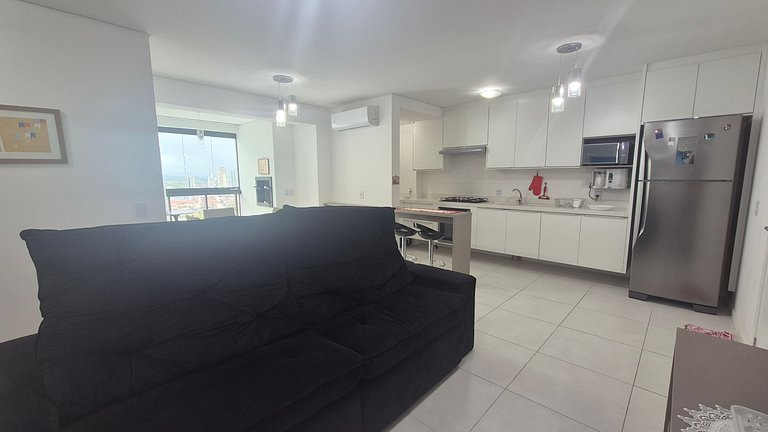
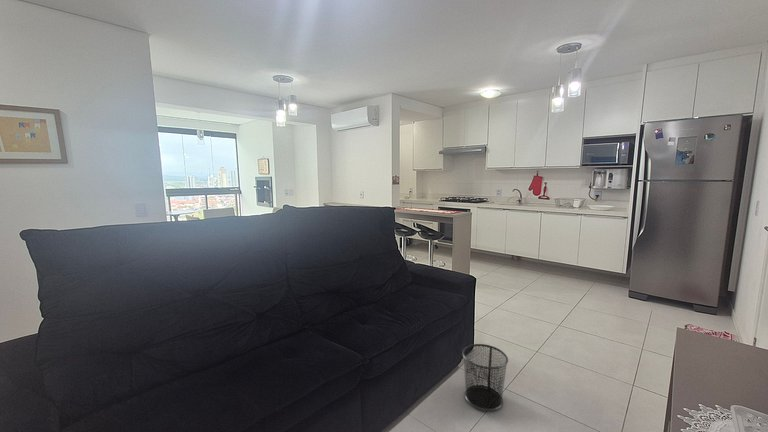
+ waste bin (483, 376)
